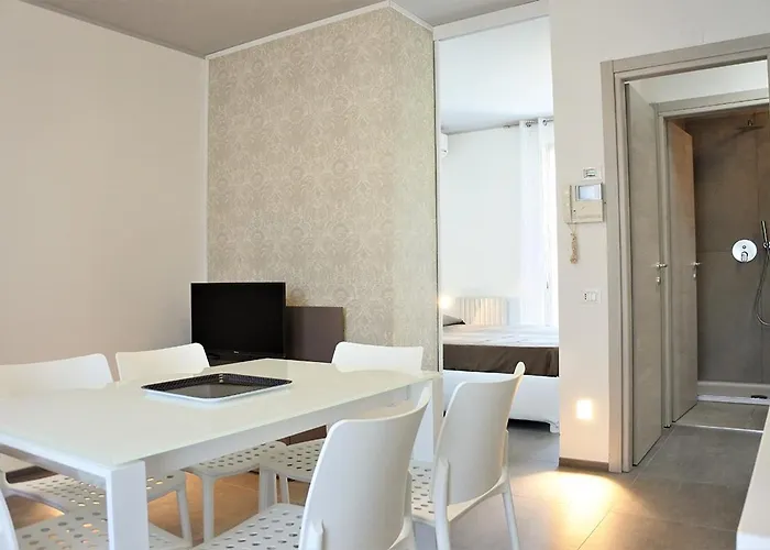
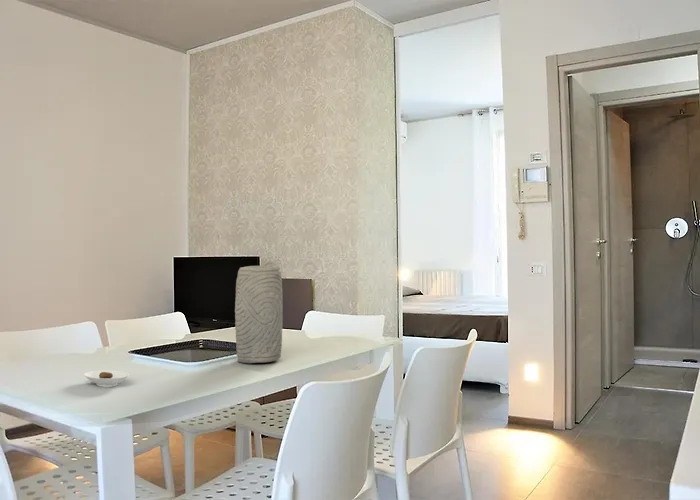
+ saucer (106, 378)
+ vase (258, 312)
